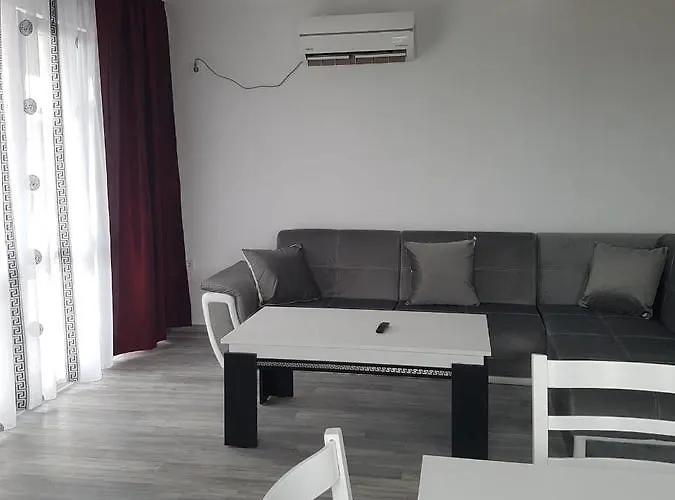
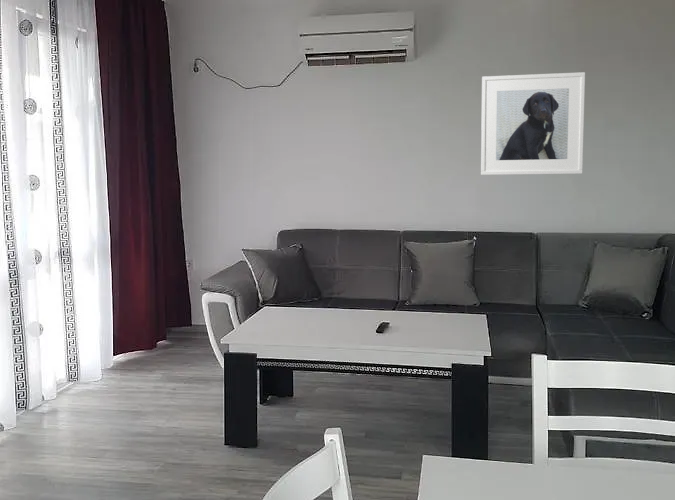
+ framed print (531, 124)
